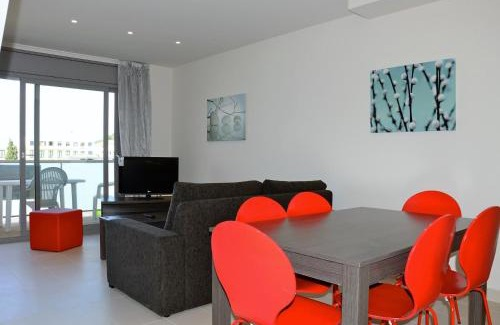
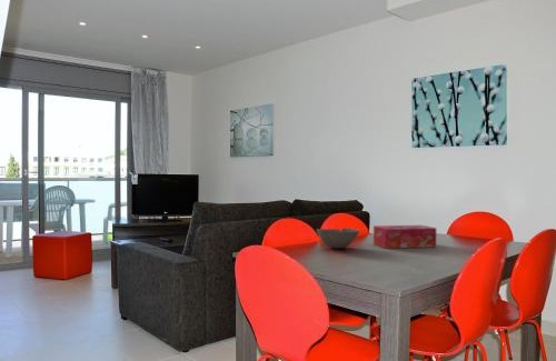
+ tissue box (404, 235)
+ bowl (338, 238)
